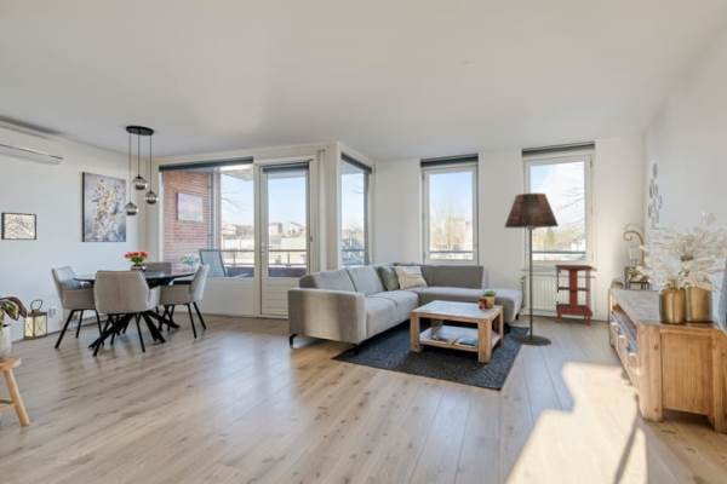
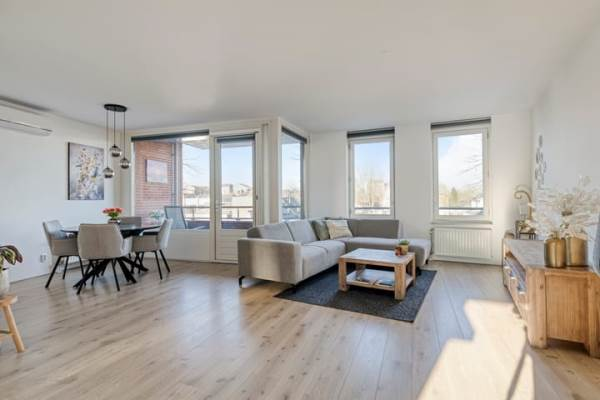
- floor lamp (531, 267)
- wall art (19, 226)
- lantern (35, 318)
- side table (572, 293)
